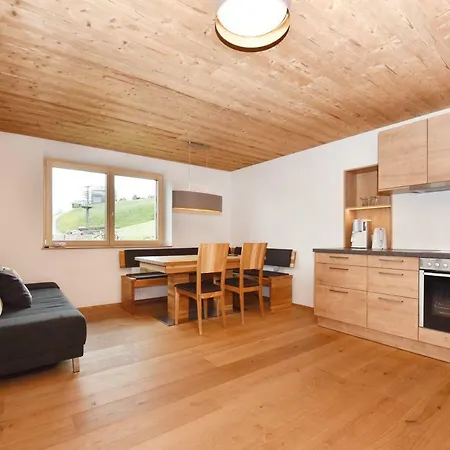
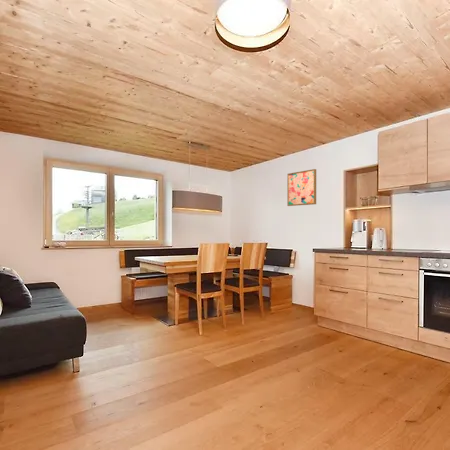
+ wall art (301, 188)
